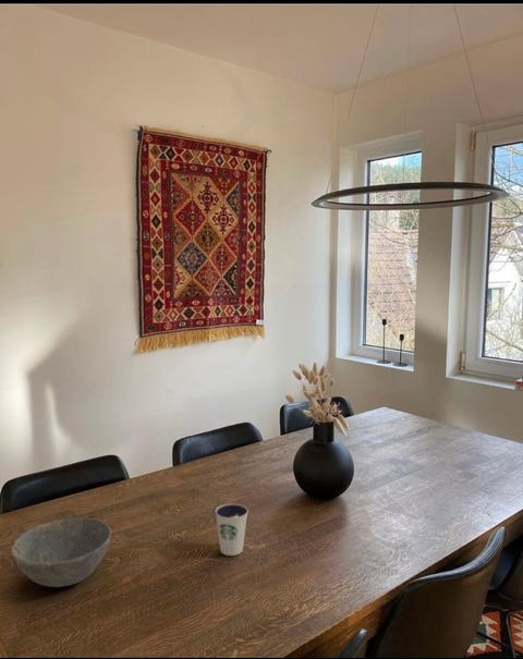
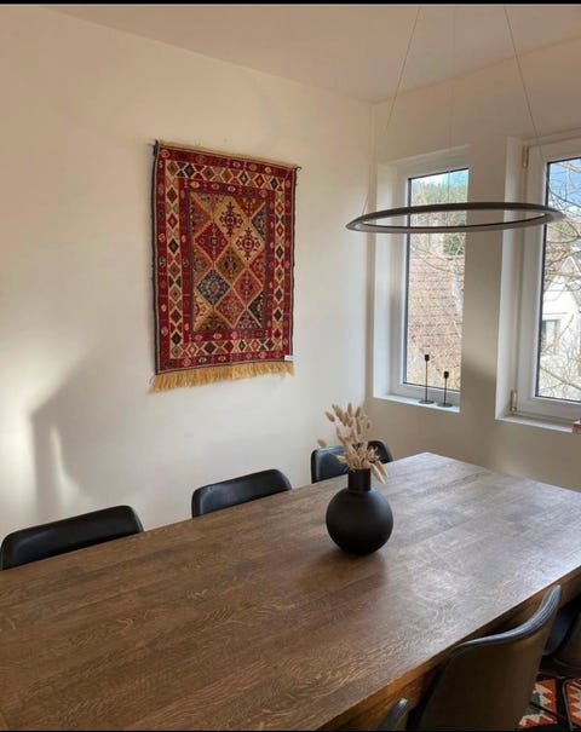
- dixie cup (231, 530)
- bowl (63, 557)
